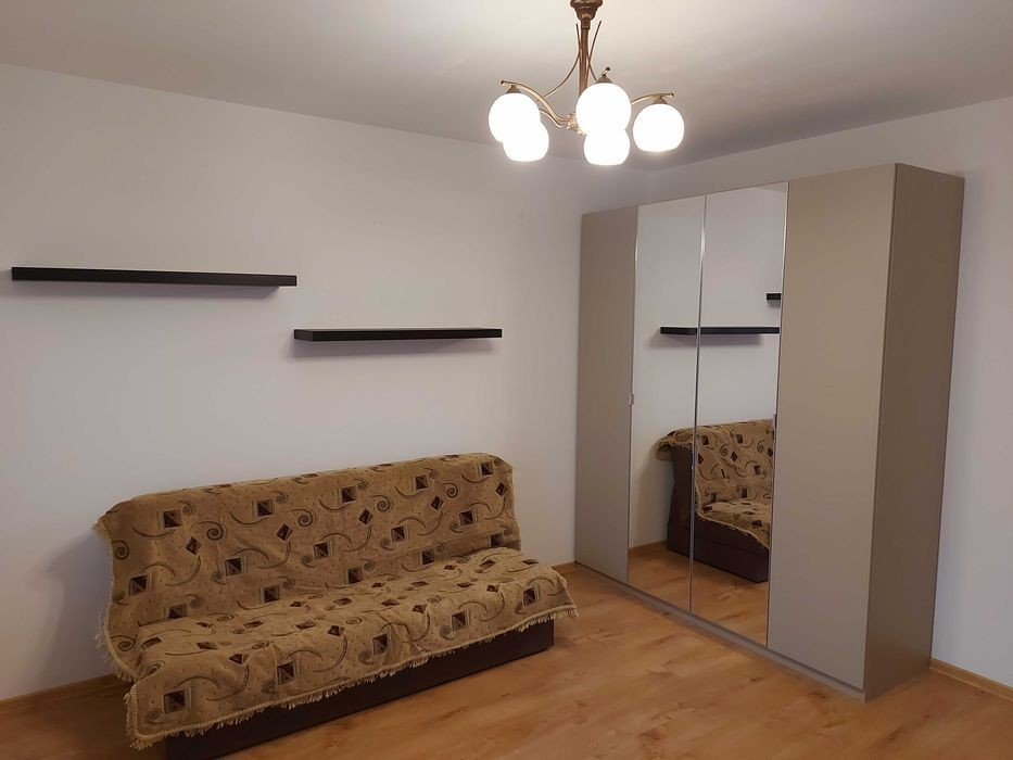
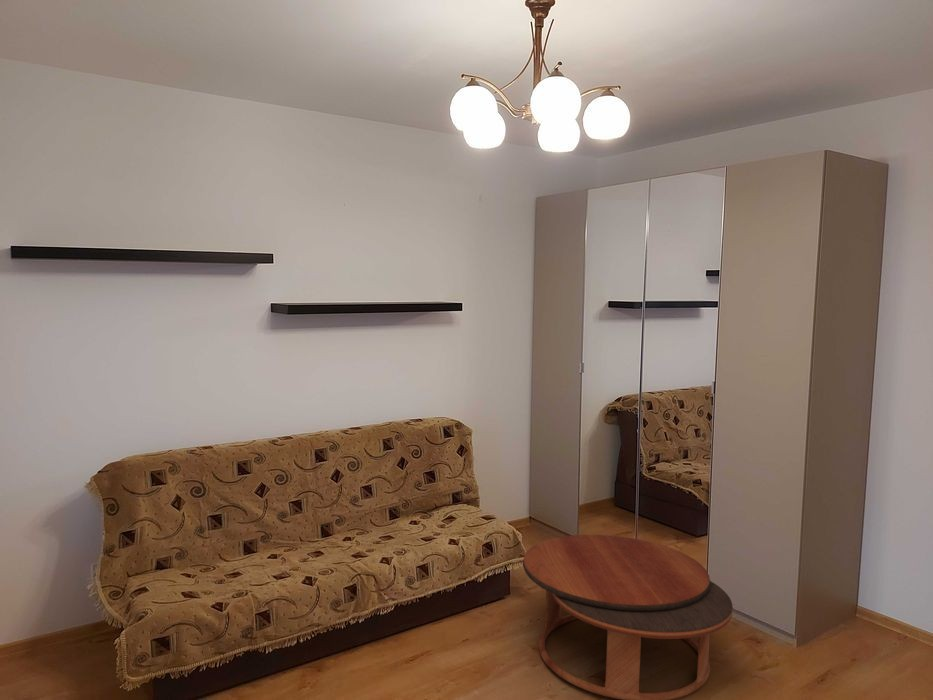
+ coffee table (622, 611)
